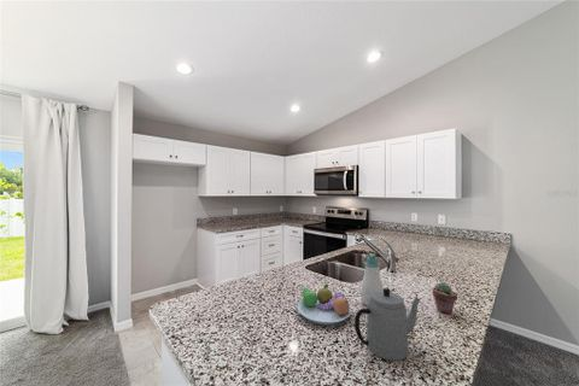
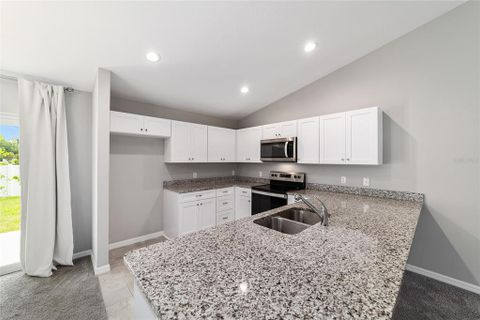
- fruit bowl (322, 300)
- potted succulent (444, 297)
- teapot (388, 317)
- soap bottle (372, 279)
